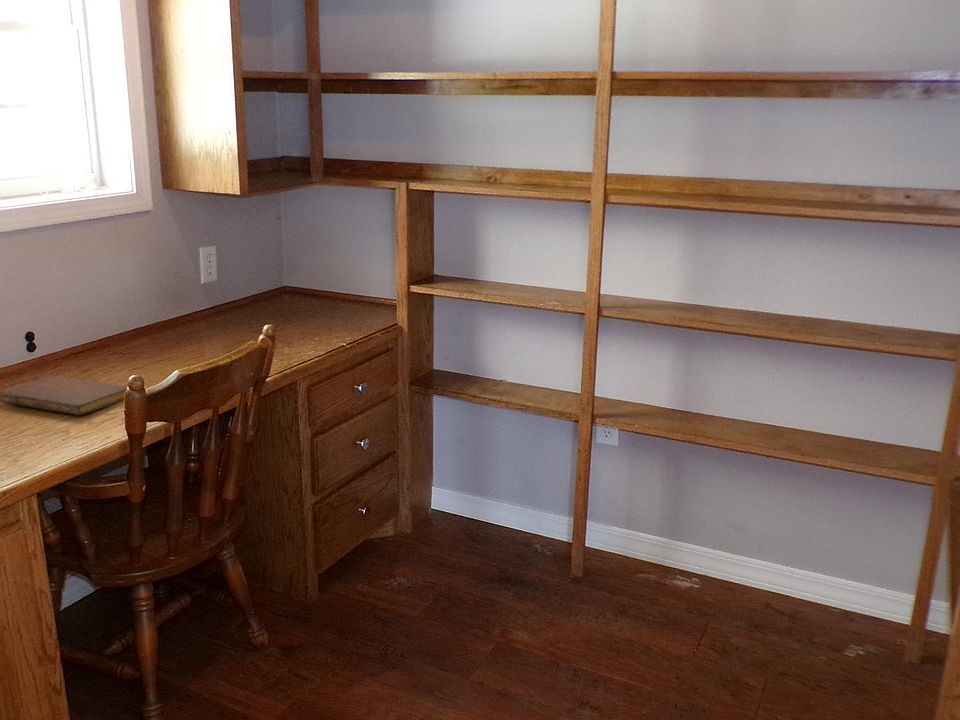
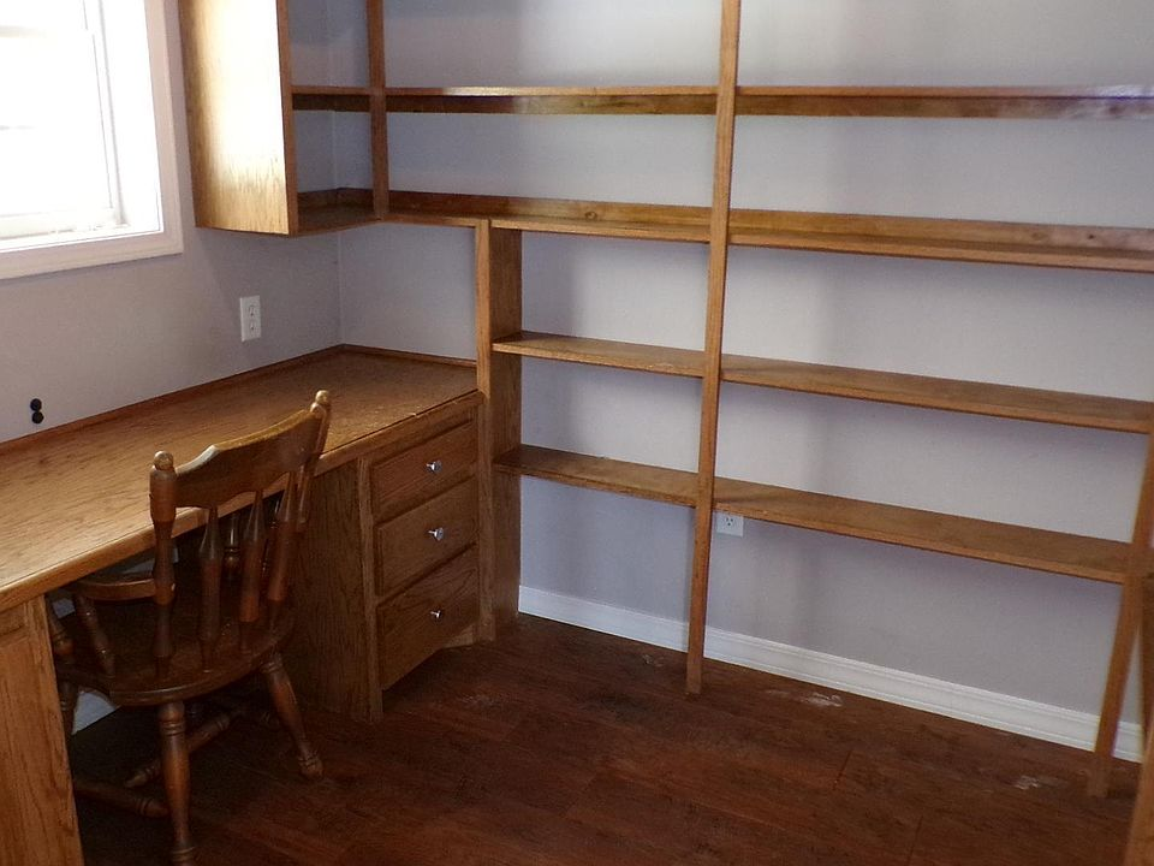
- notebook (65, 394)
